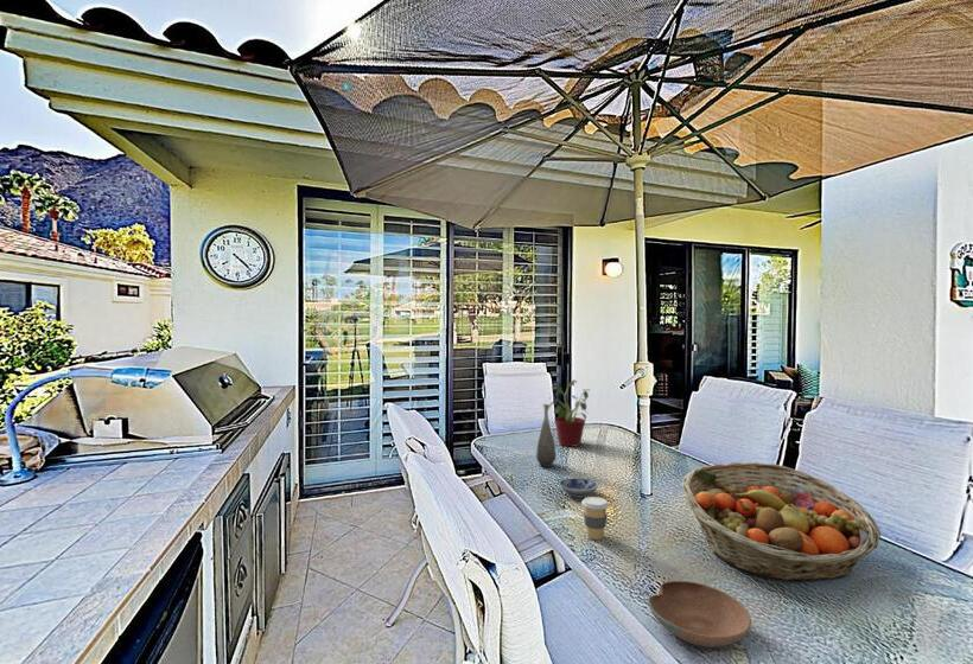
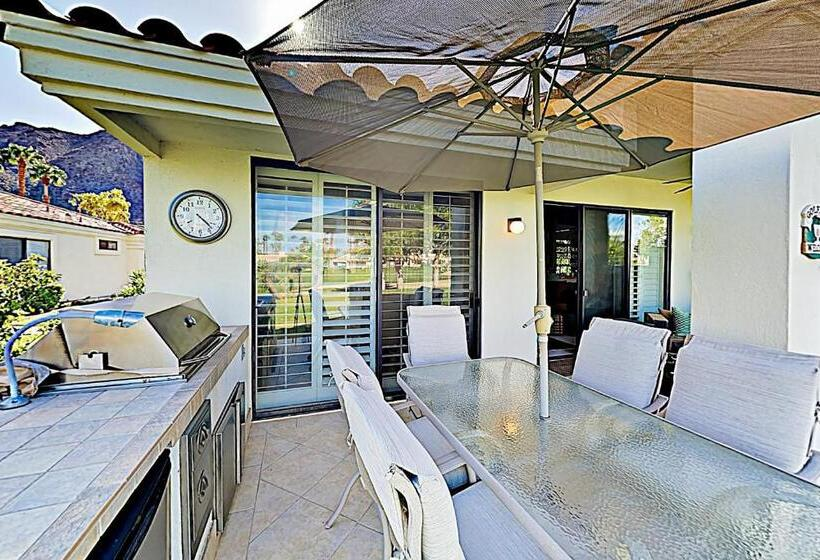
- bowl (578, 489)
- potted plant (574, 413)
- fruit basket (772, 516)
- bottle (545, 434)
- coffee cup (594, 518)
- bowl (697, 617)
